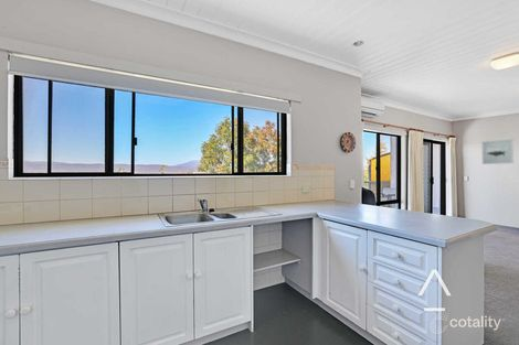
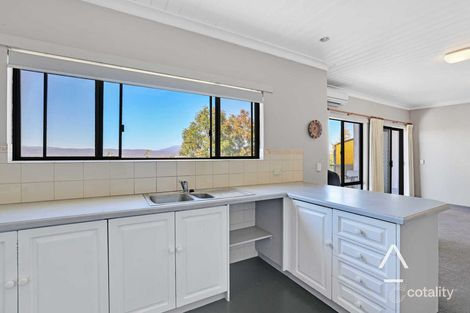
- wall art (497, 151)
